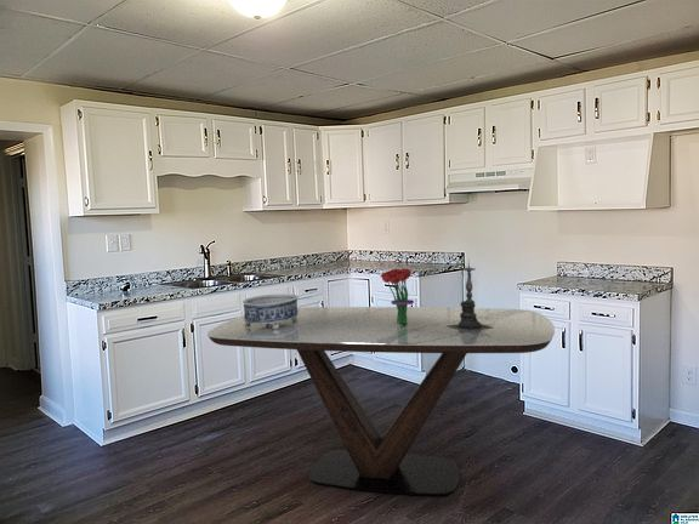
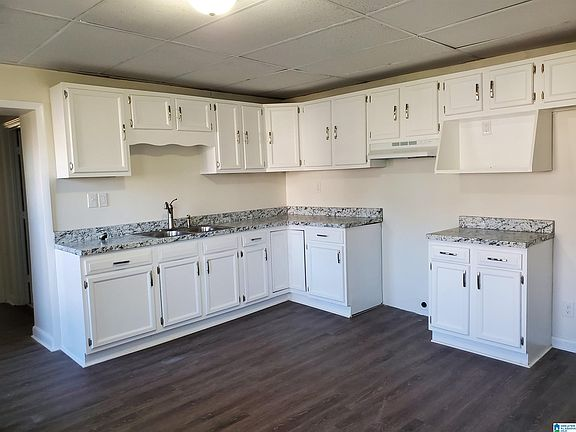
- decorative bowl (272, 311)
- bouquet (398, 297)
- dining table (362, 408)
- candle holder (468, 292)
